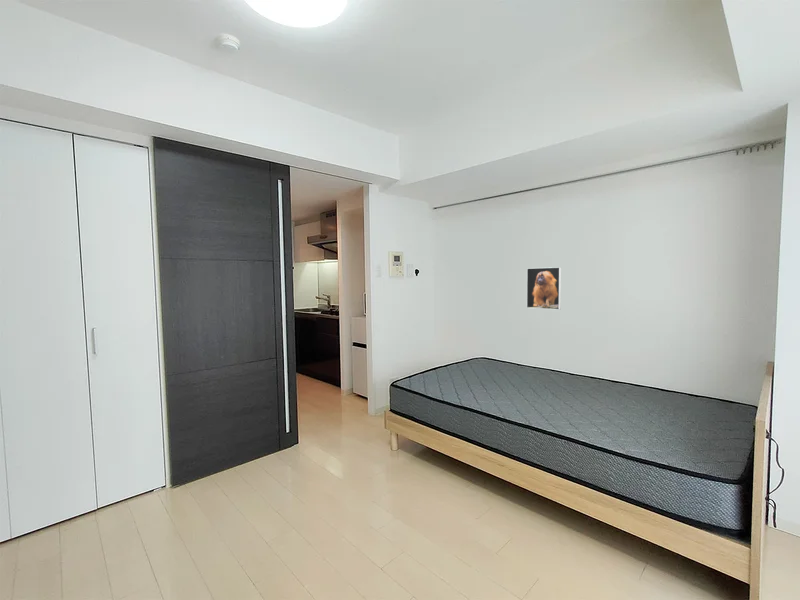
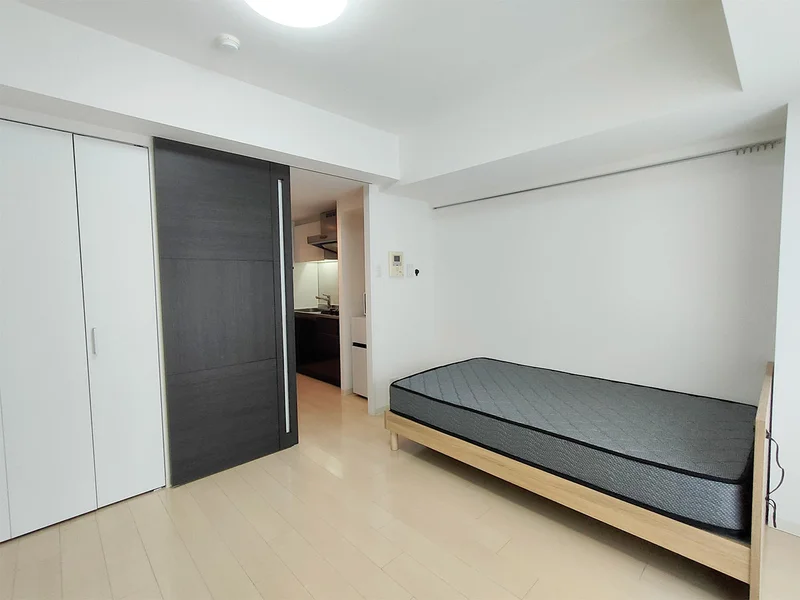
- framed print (543, 288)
